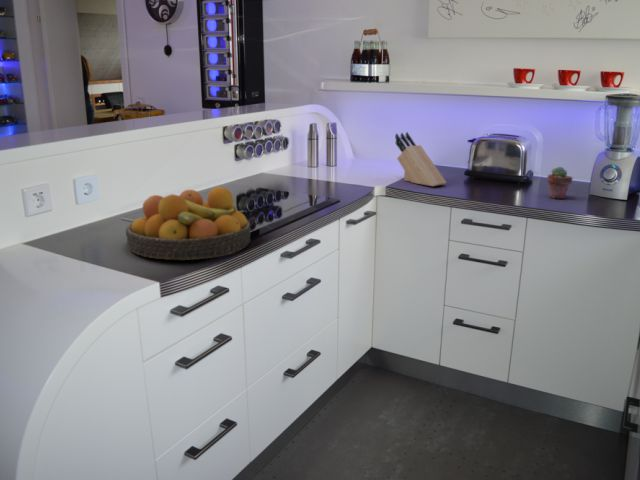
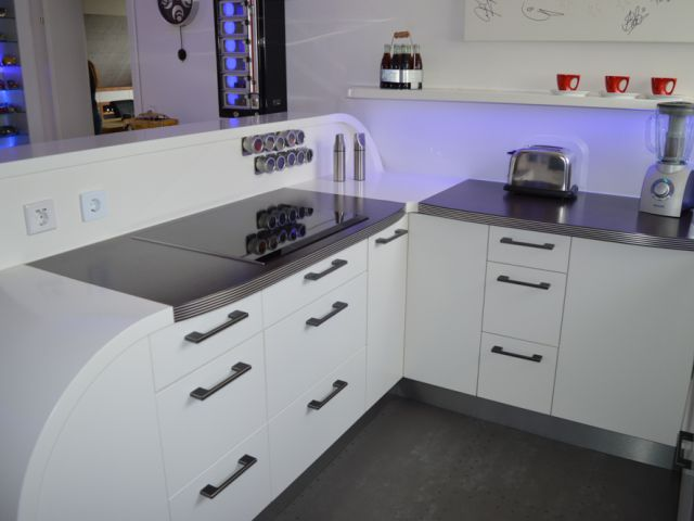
- knife block (418, 158)
- potted succulent (559, 182)
- fruit bowl (189, 216)
